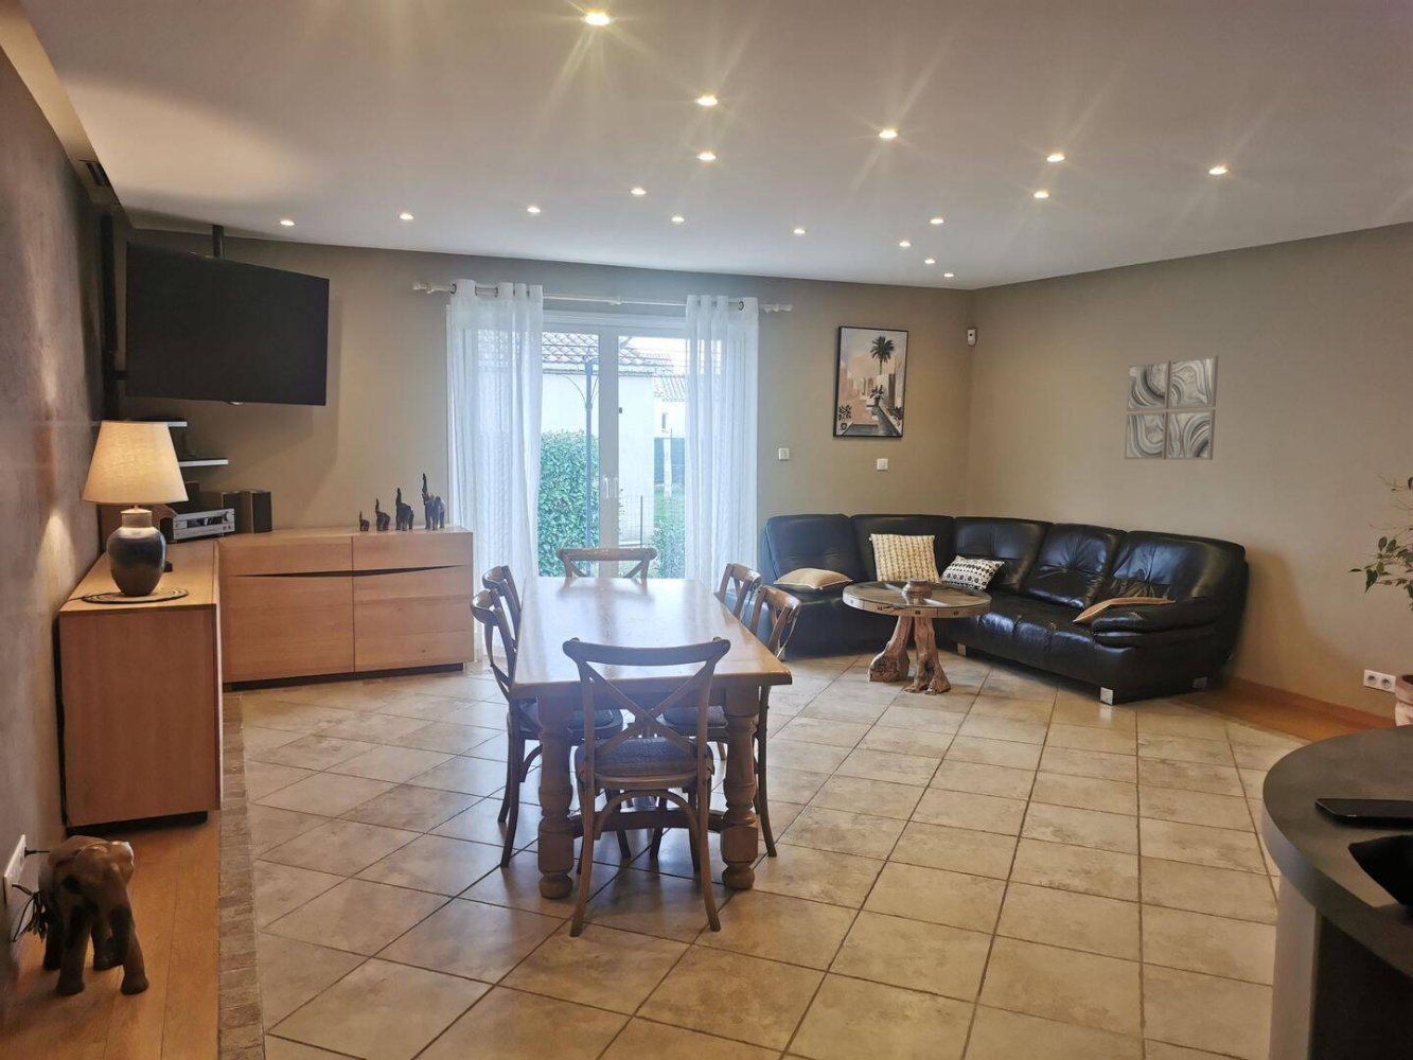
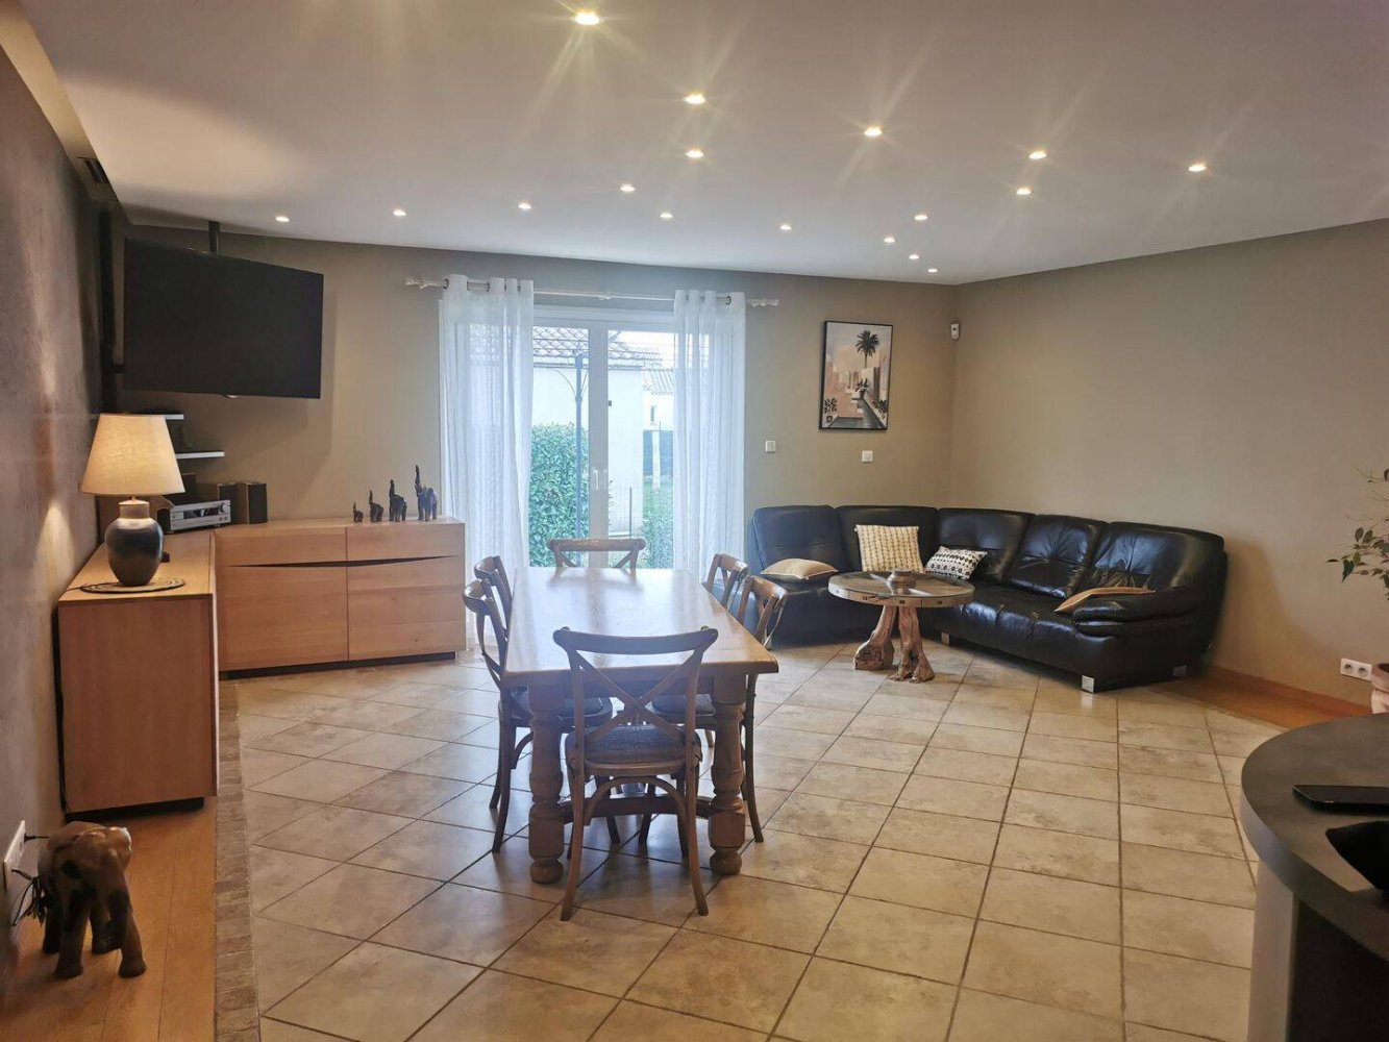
- wall art (1168, 411)
